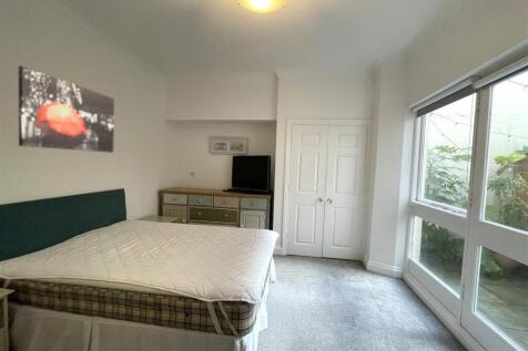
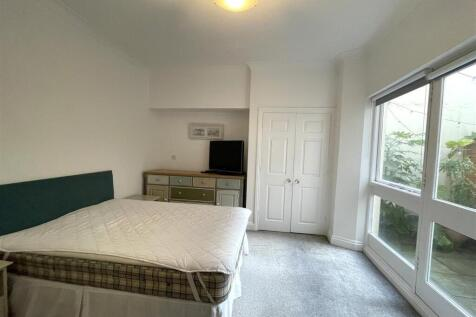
- wall art (74, 117)
